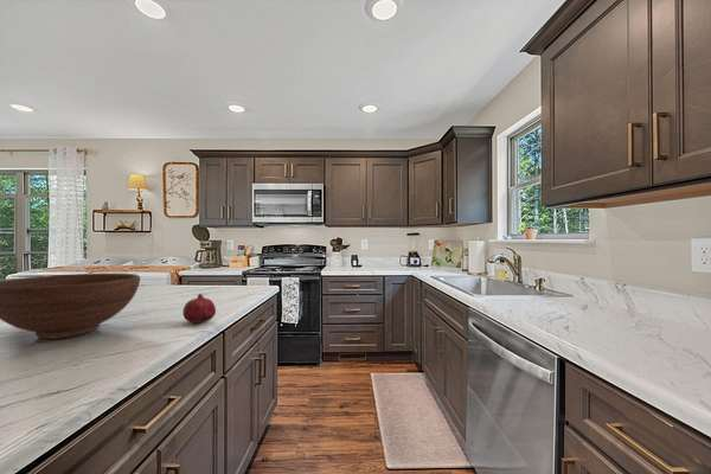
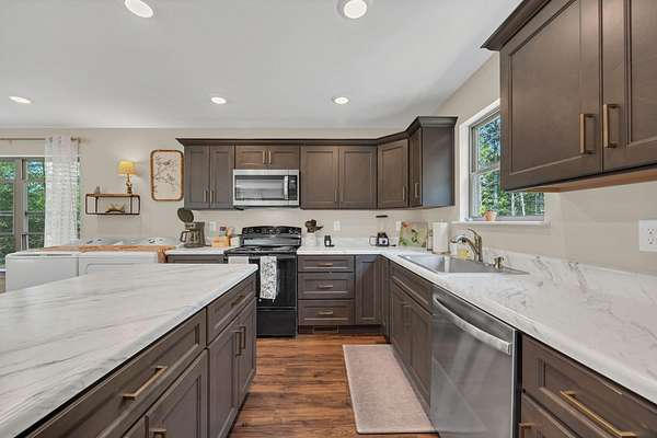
- fruit bowl (69, 306)
- fruit (199, 307)
